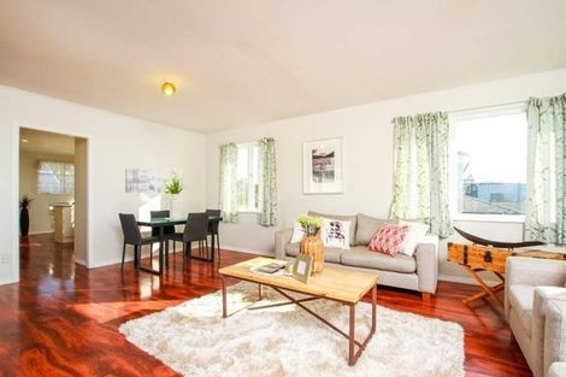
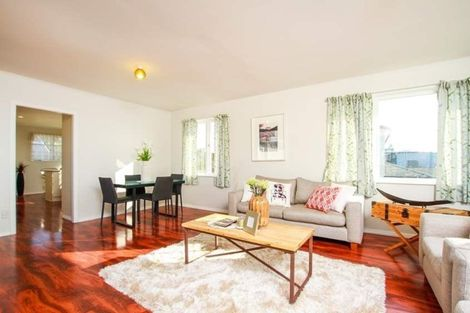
- wall art (143, 181)
